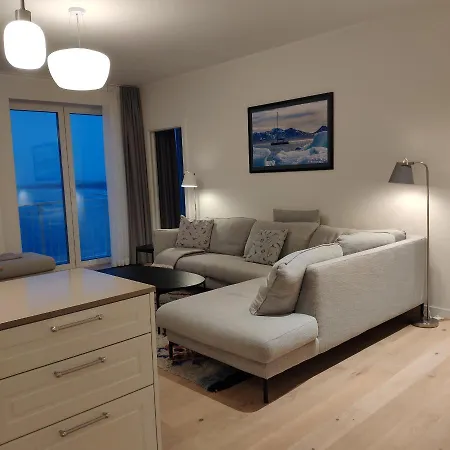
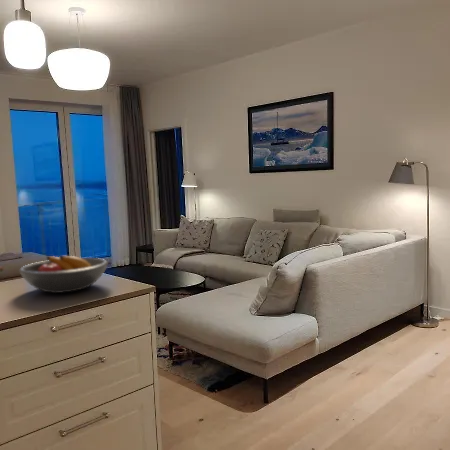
+ fruit bowl (65, 273)
